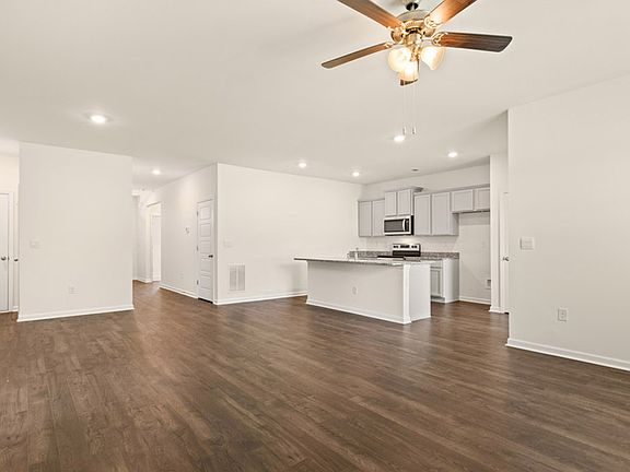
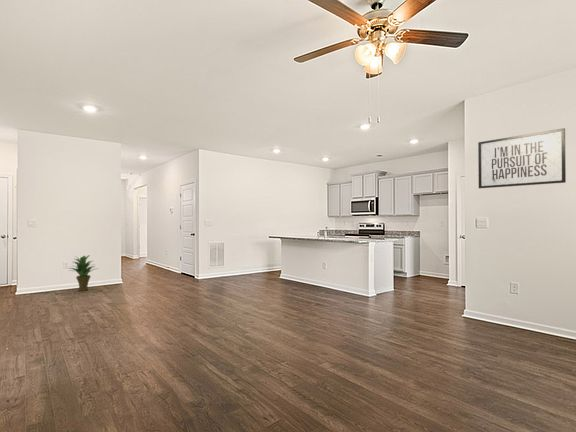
+ potted plant (83, 272)
+ mirror (518, 160)
